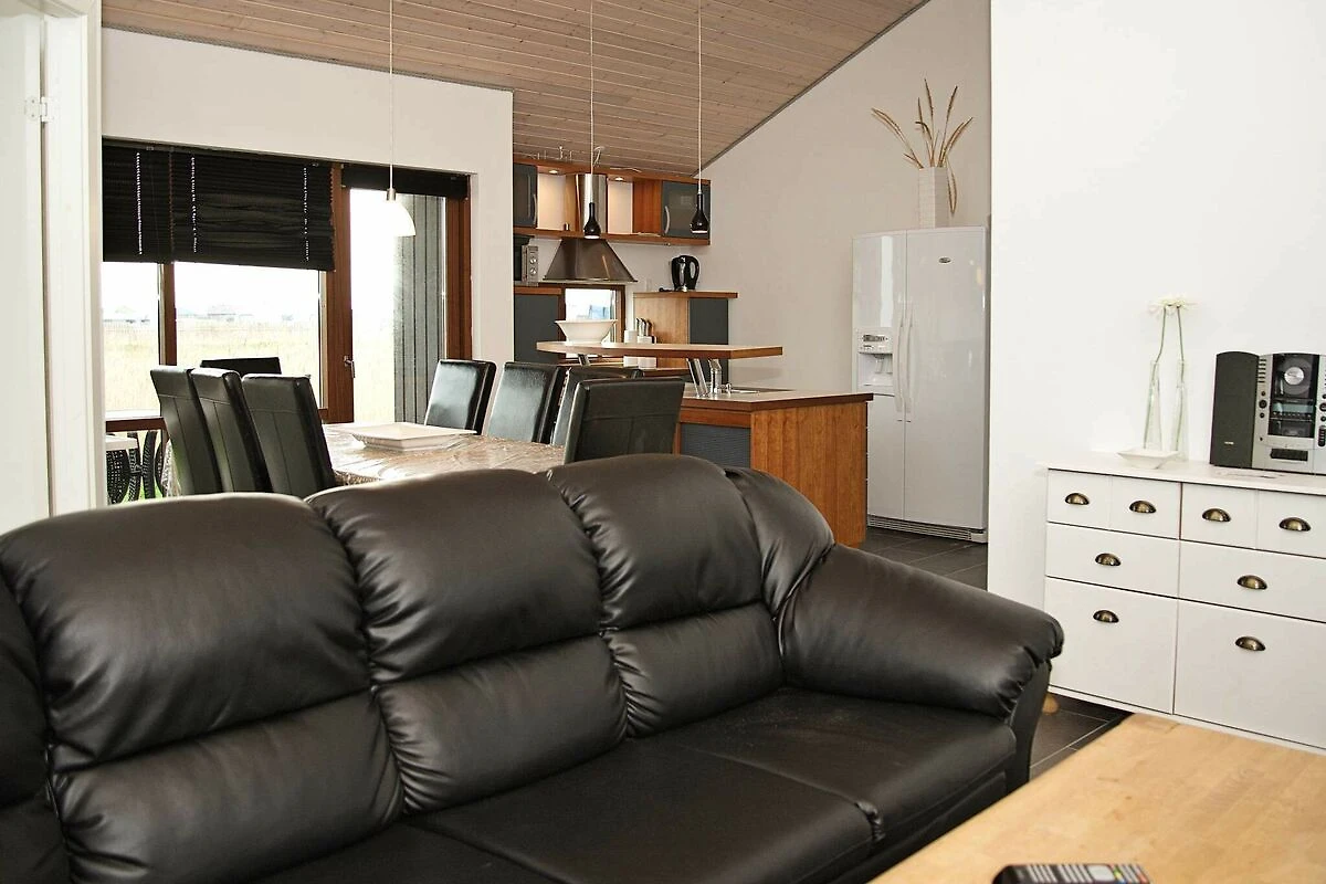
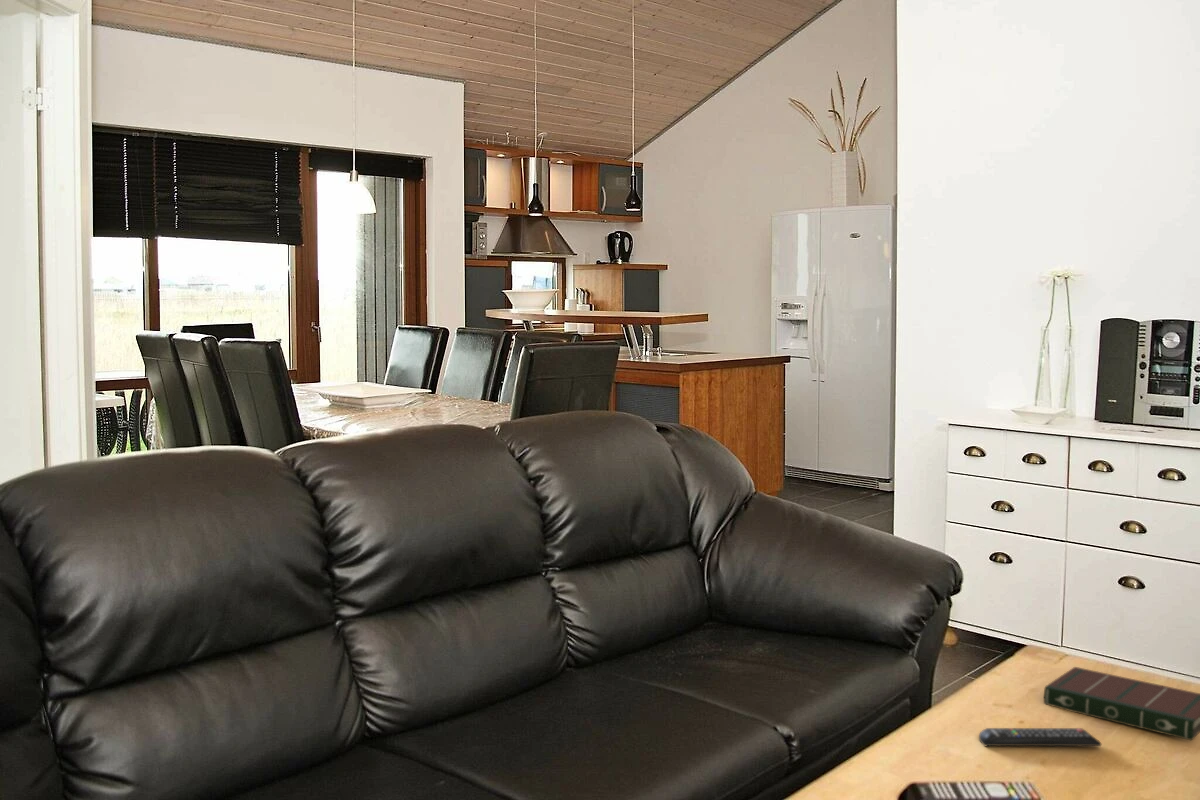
+ remote control (1039, 738)
+ book (1128, 701)
